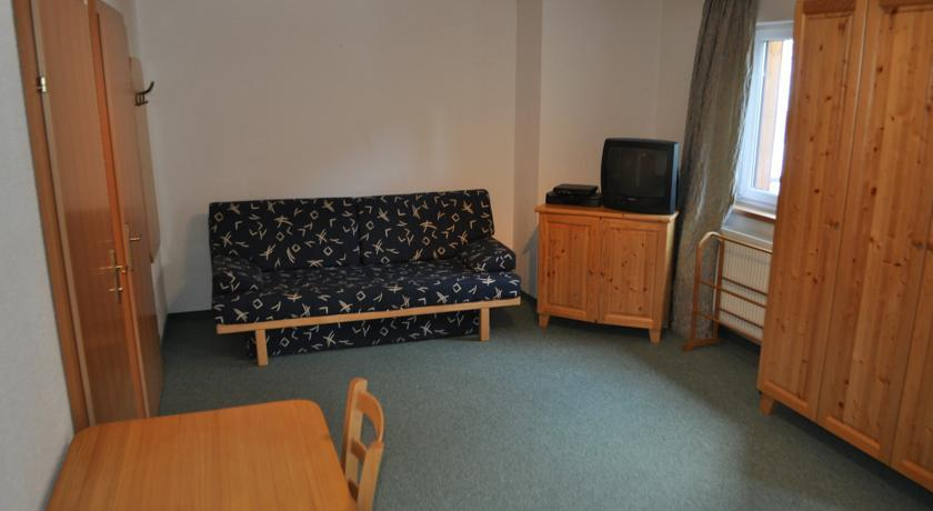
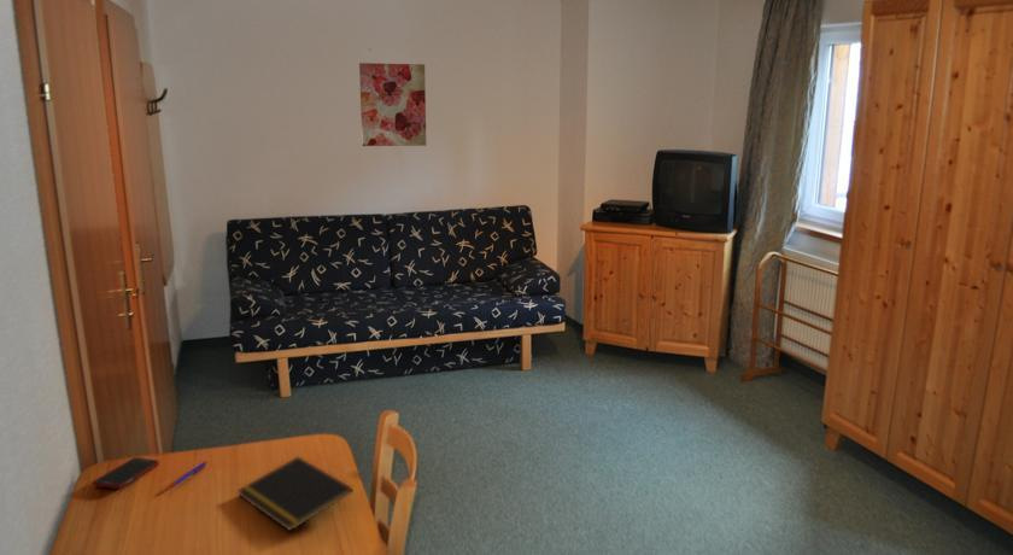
+ cell phone (127, 473)
+ notepad (294, 491)
+ pen (188, 474)
+ wall art (393, 105)
